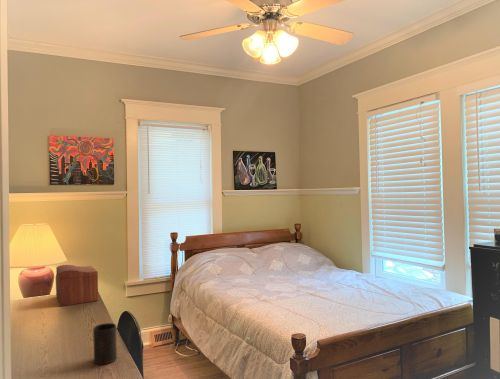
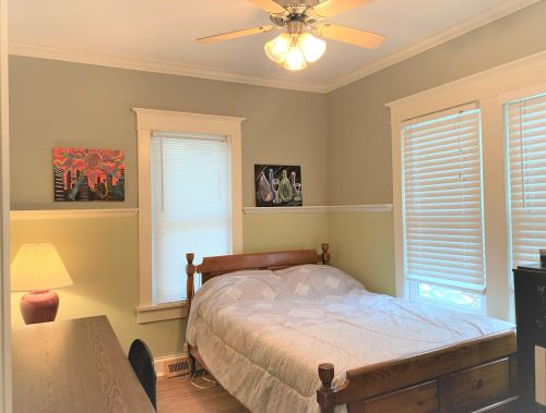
- cup (105, 343)
- sewing box (77, 281)
